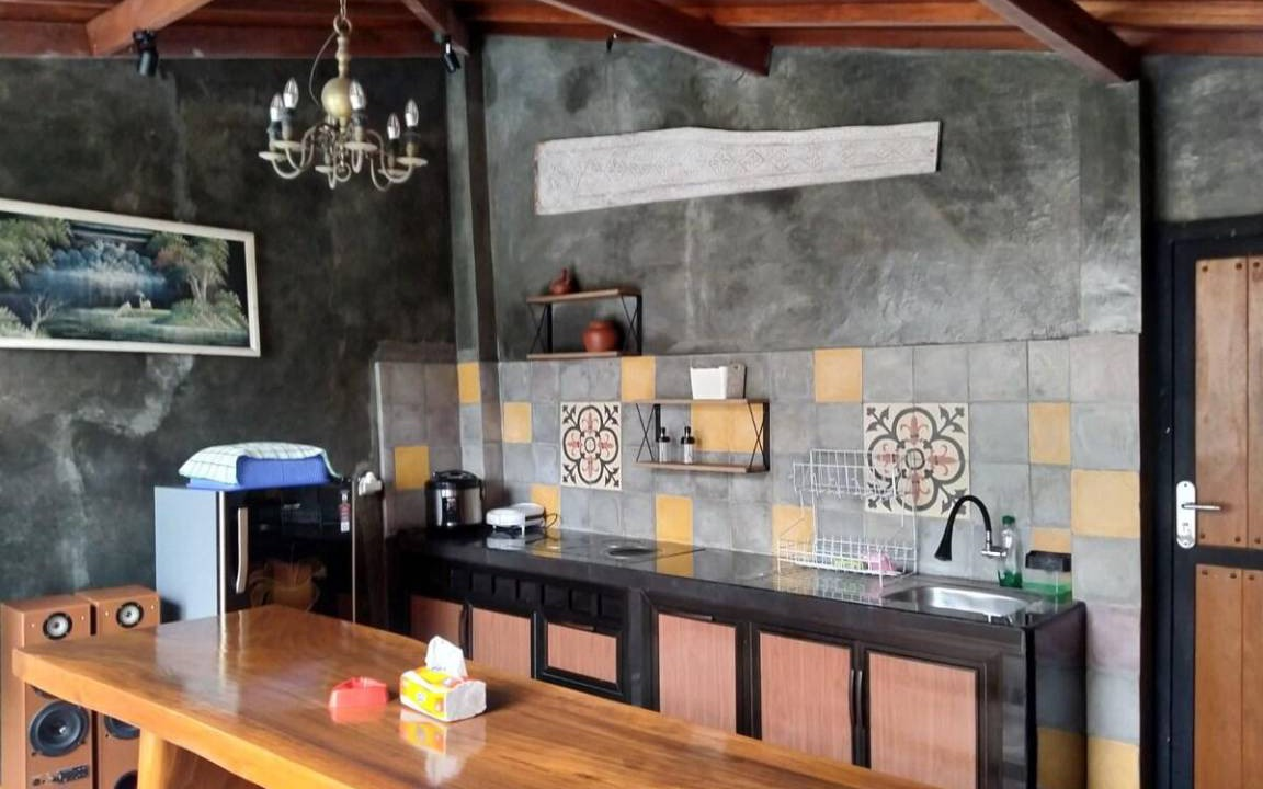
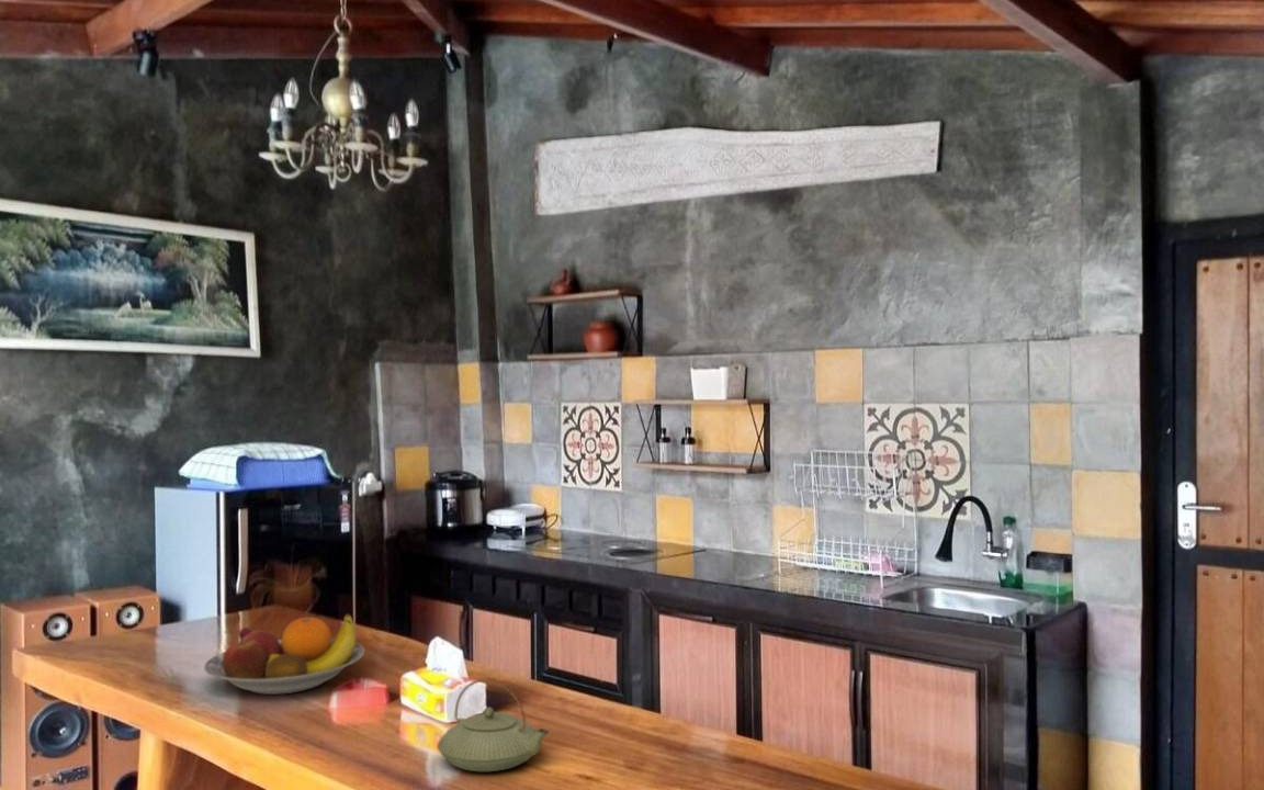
+ fruit bowl (285, 651)
+ teapot (495, 721)
